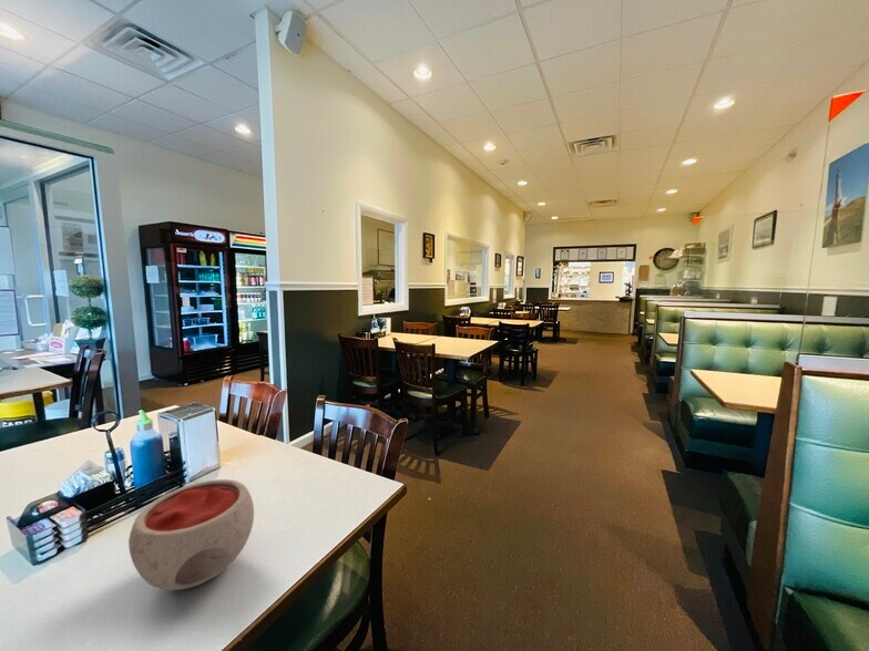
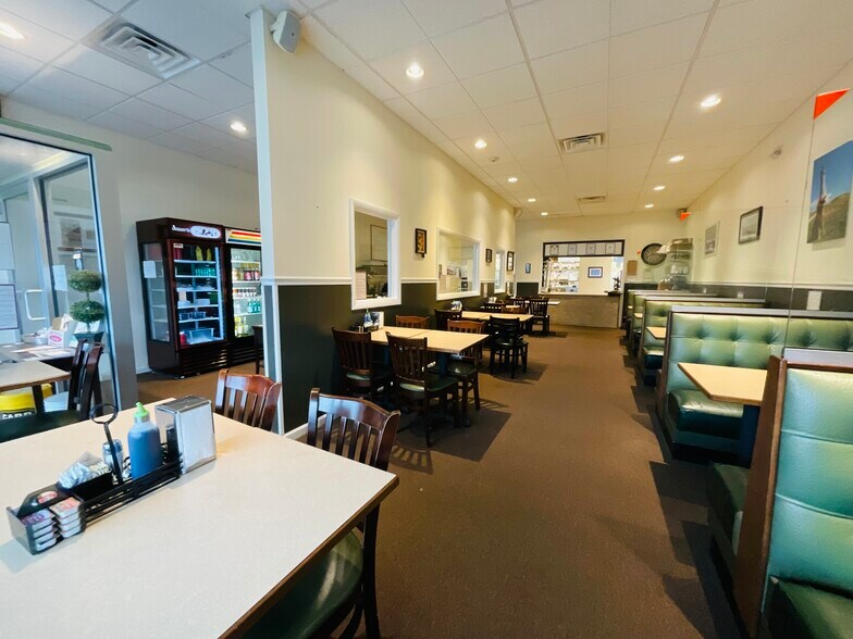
- bowl (196, 535)
